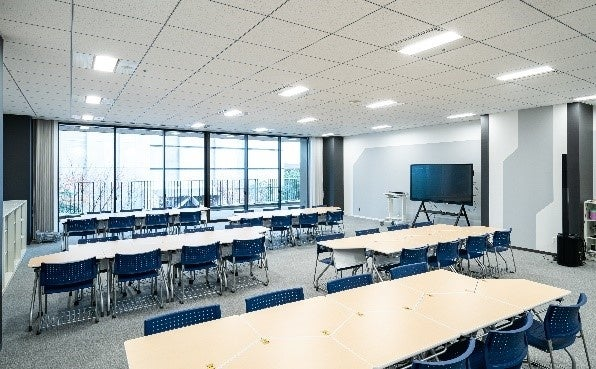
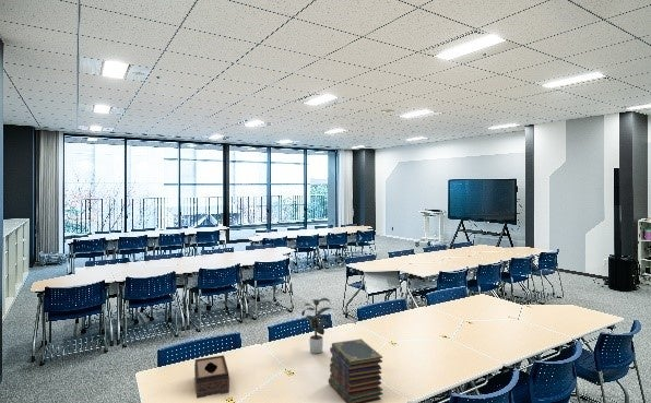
+ book stack (355, 370)
+ potted plant (312, 323)
+ tissue box (211, 375)
